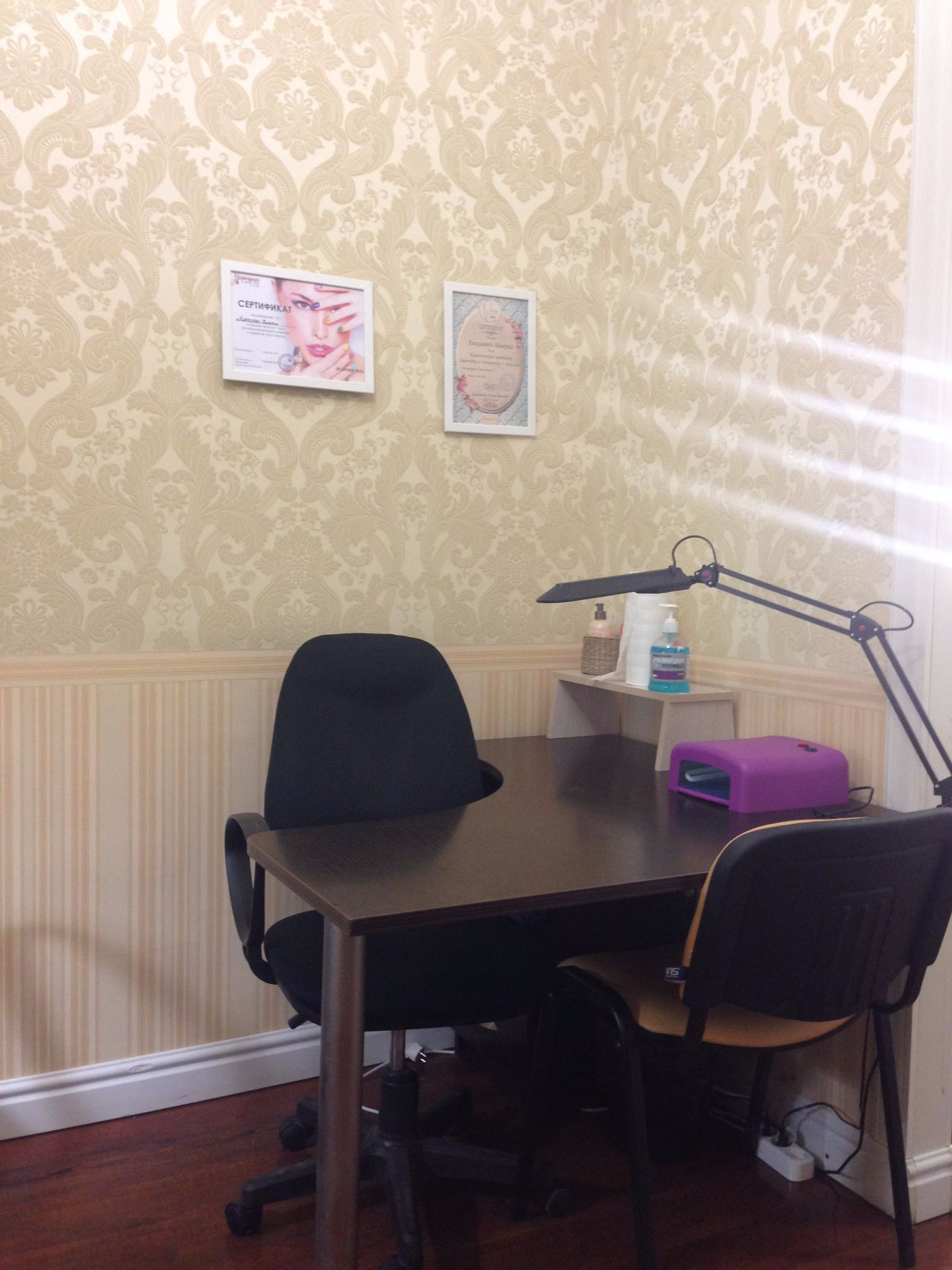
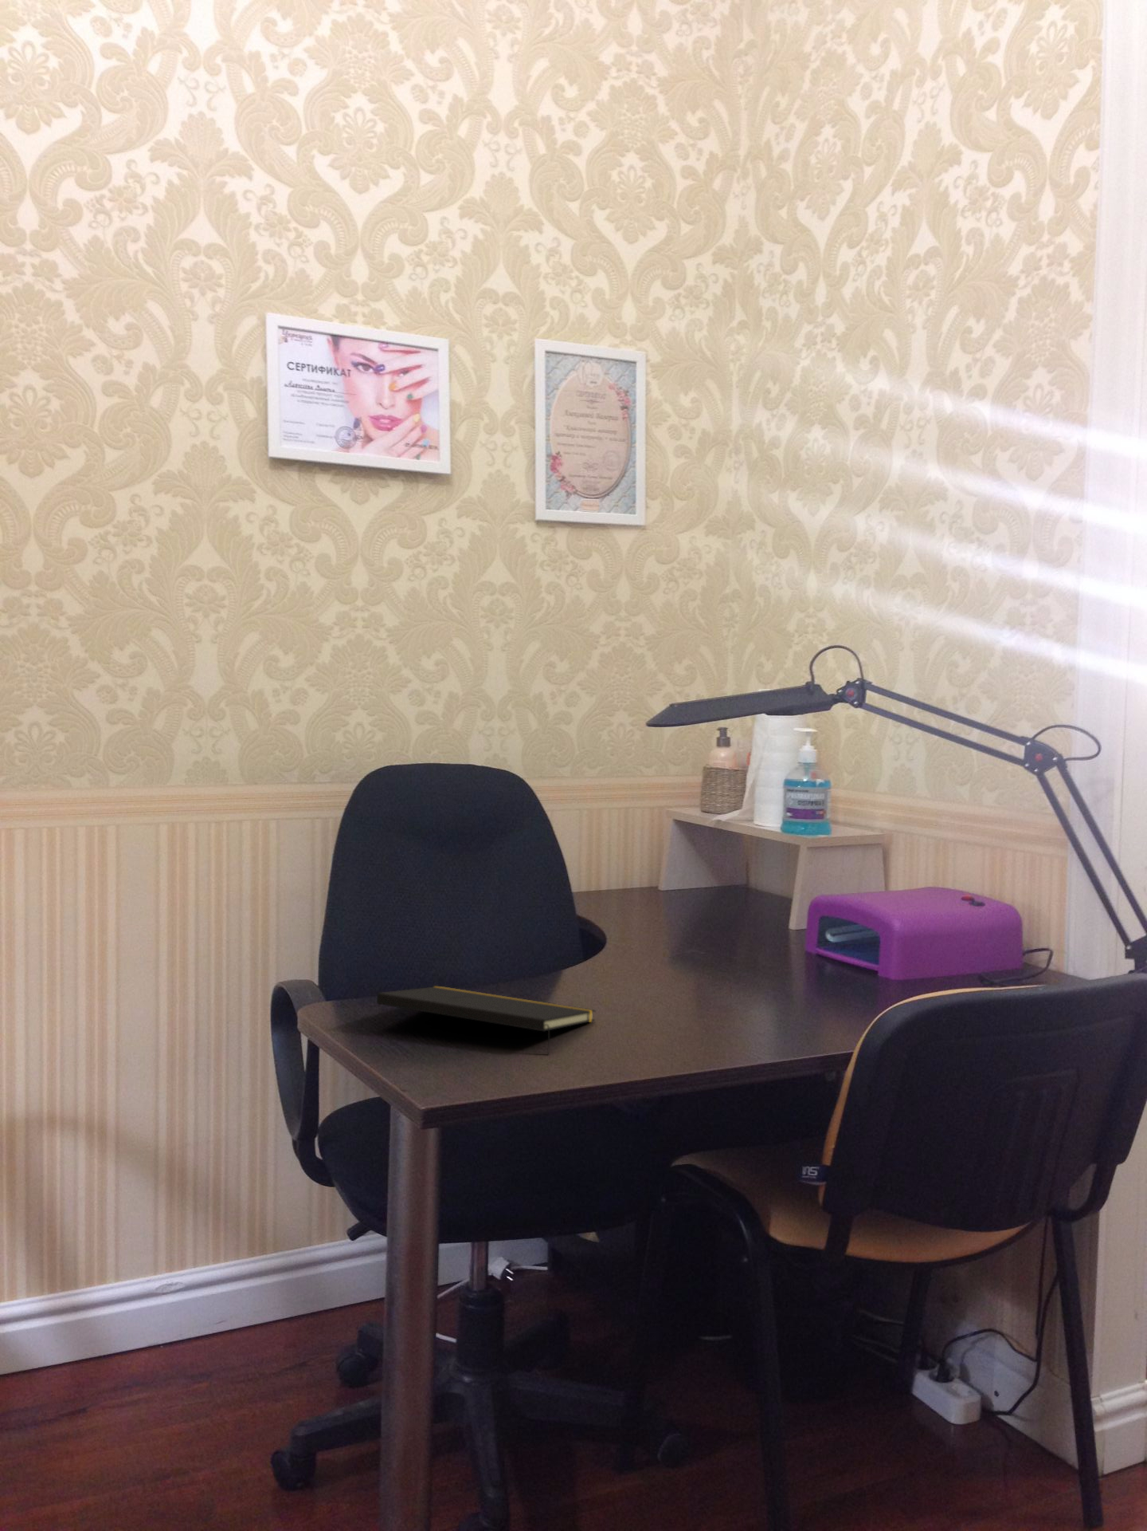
+ notepad (488, 1007)
